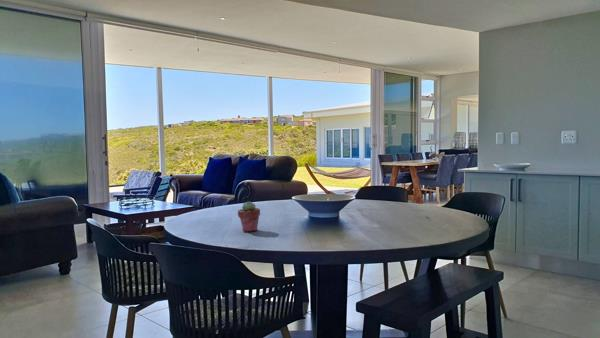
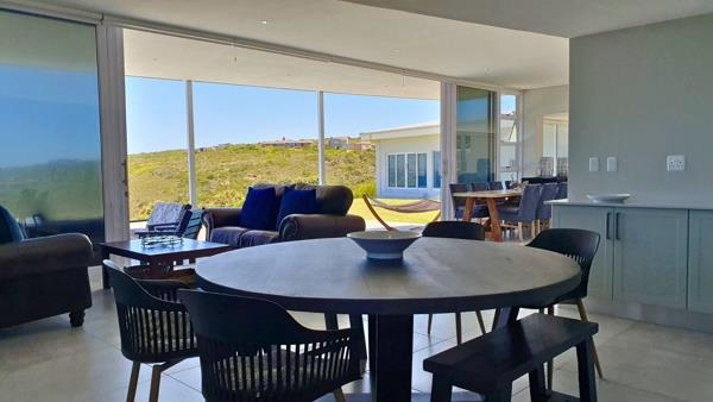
- potted succulent (249, 215)
